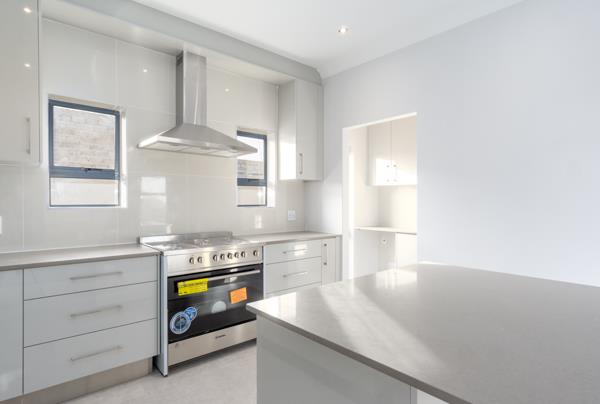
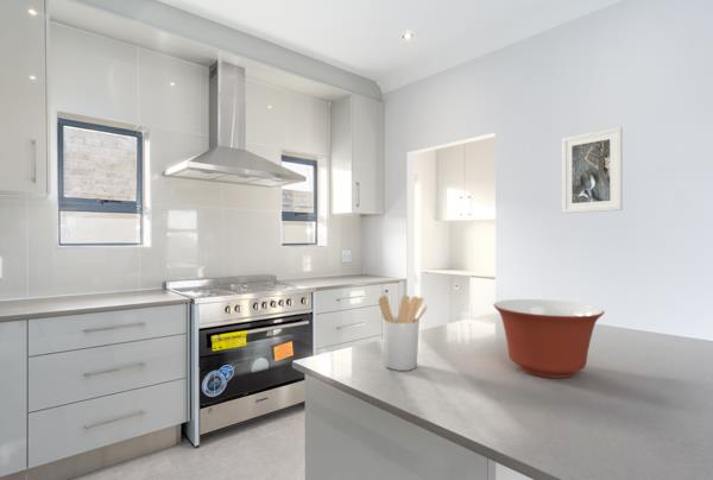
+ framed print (591, 172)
+ mixing bowl (545, 337)
+ utensil holder (404, 329)
